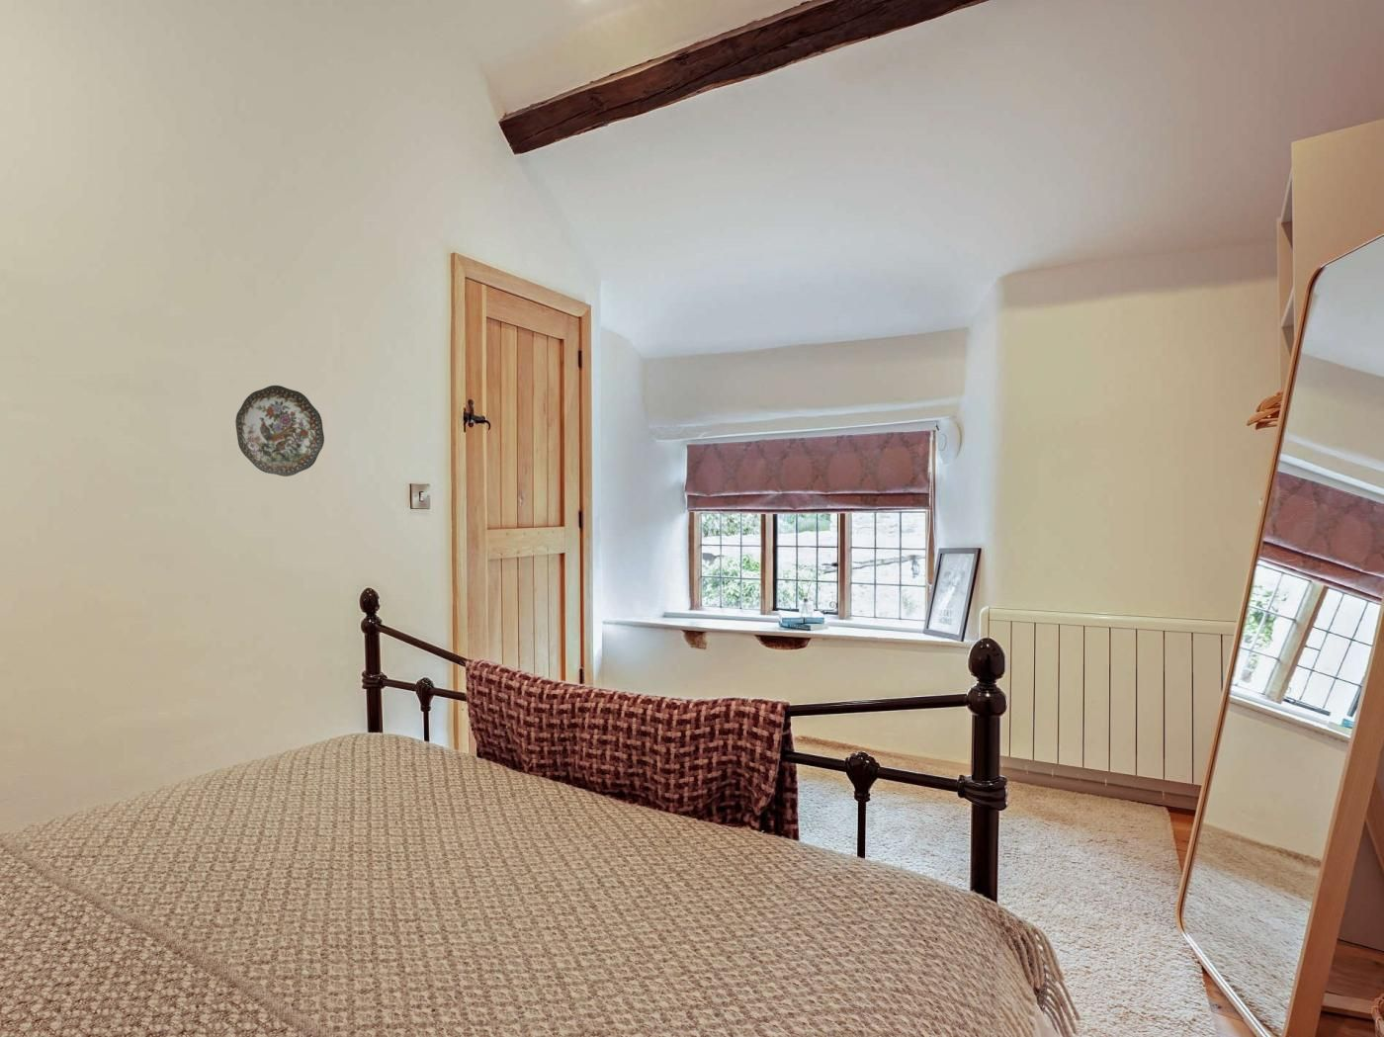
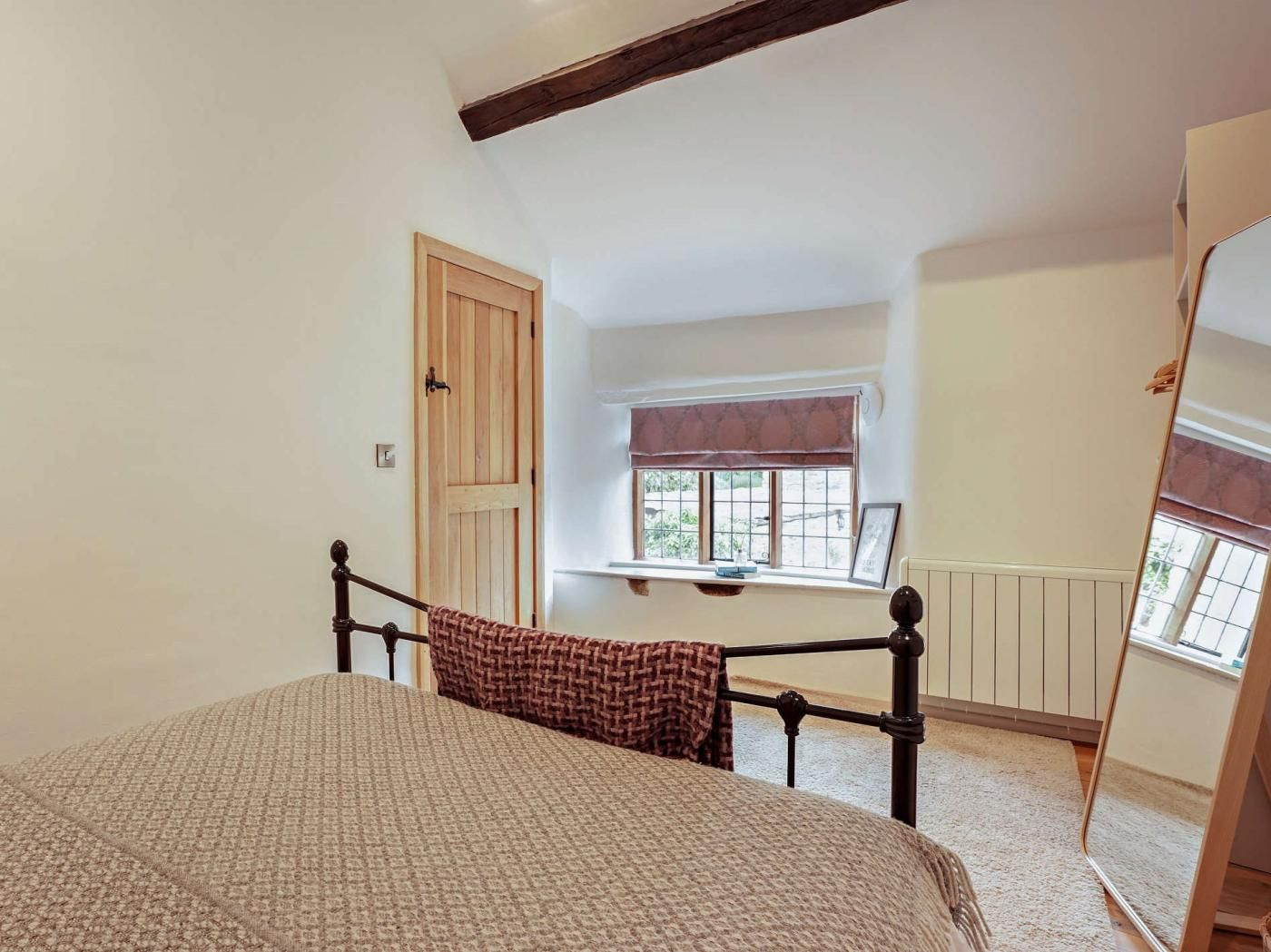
- decorative plate (280, 431)
